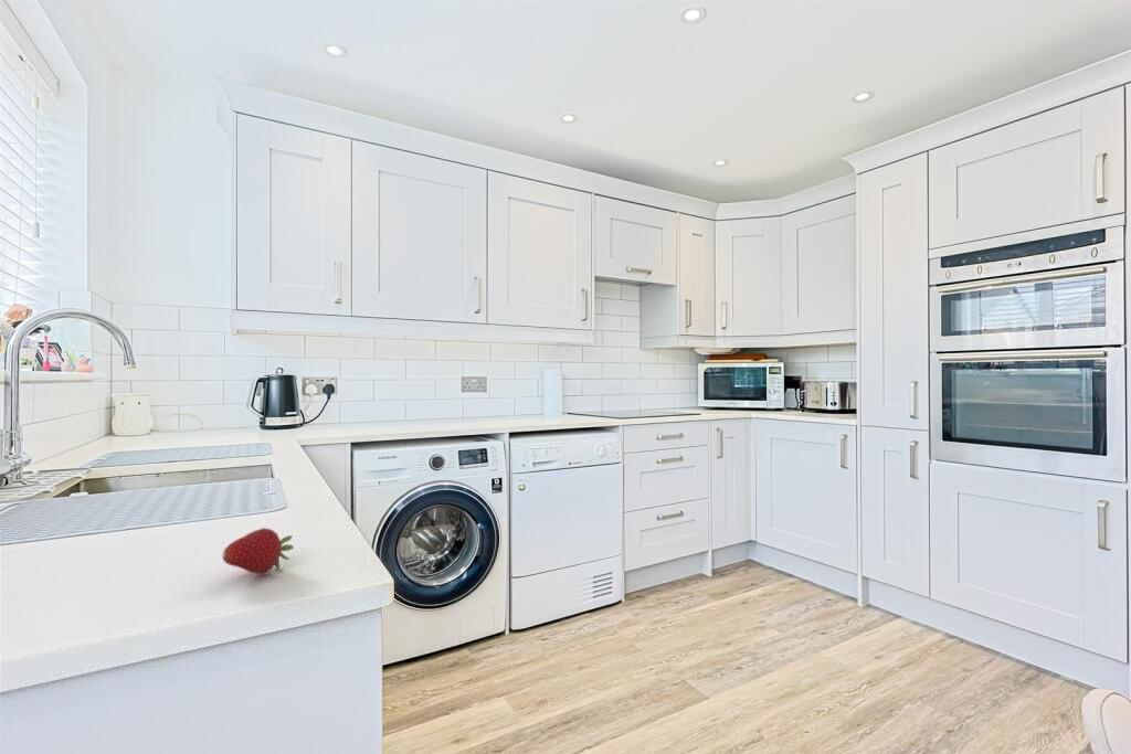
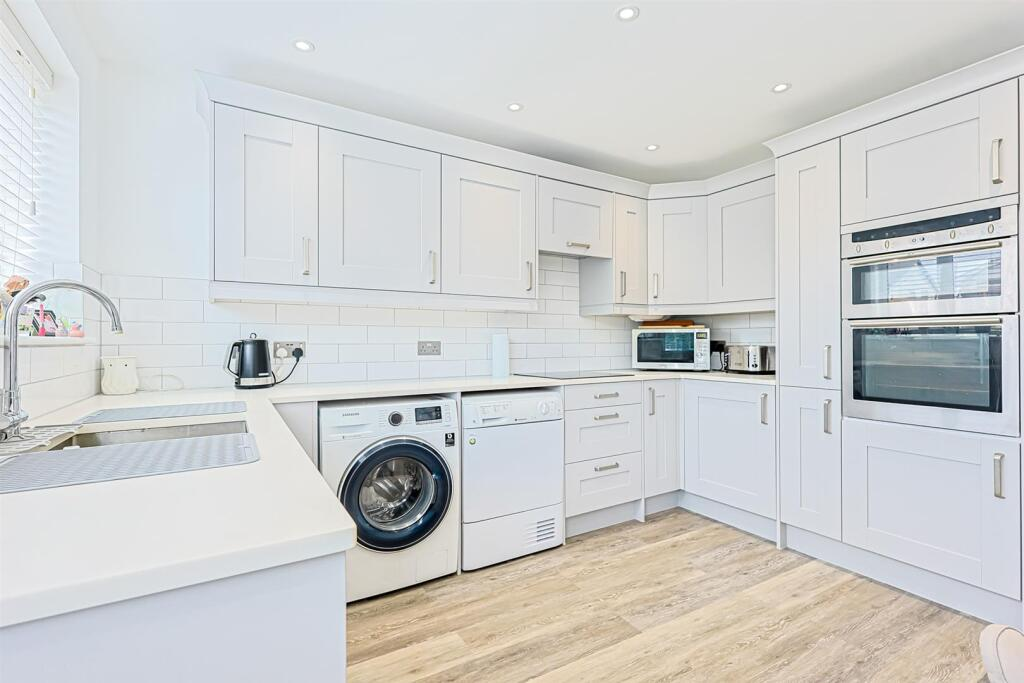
- fruit (256, 552)
